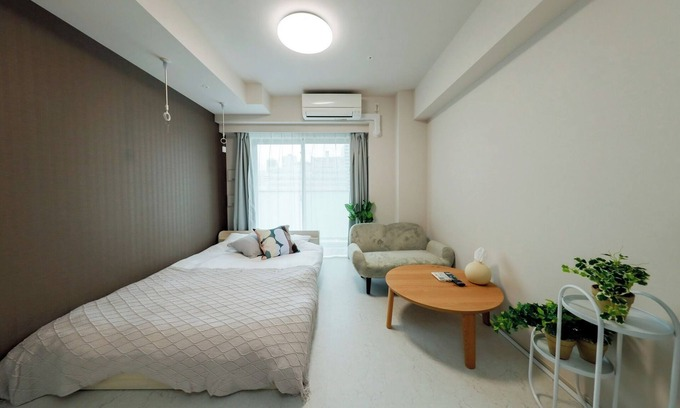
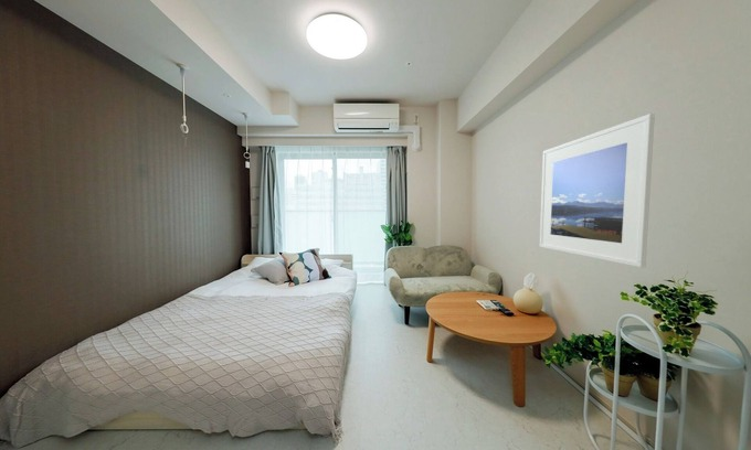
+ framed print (582, 196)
